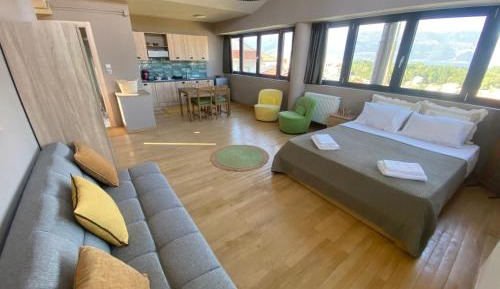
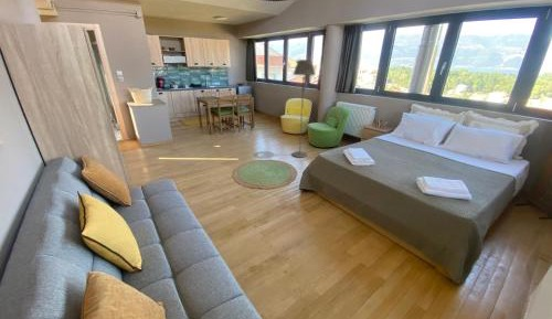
+ floor lamp (301, 110)
